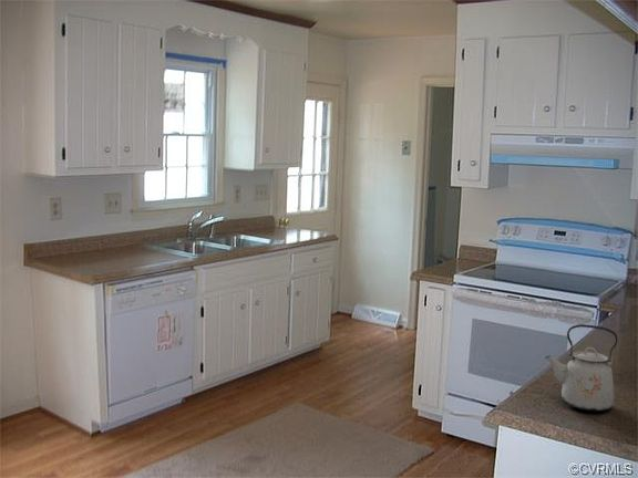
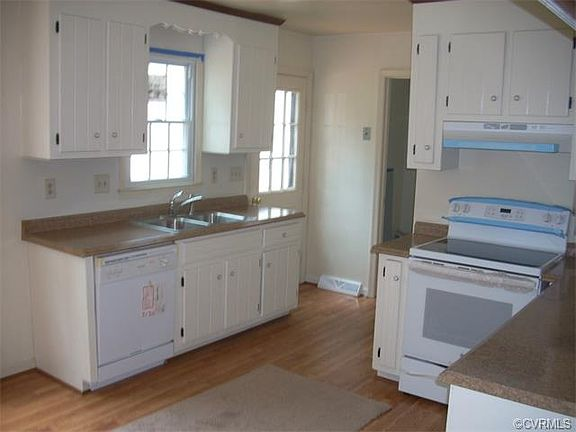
- kettle (579, 364)
